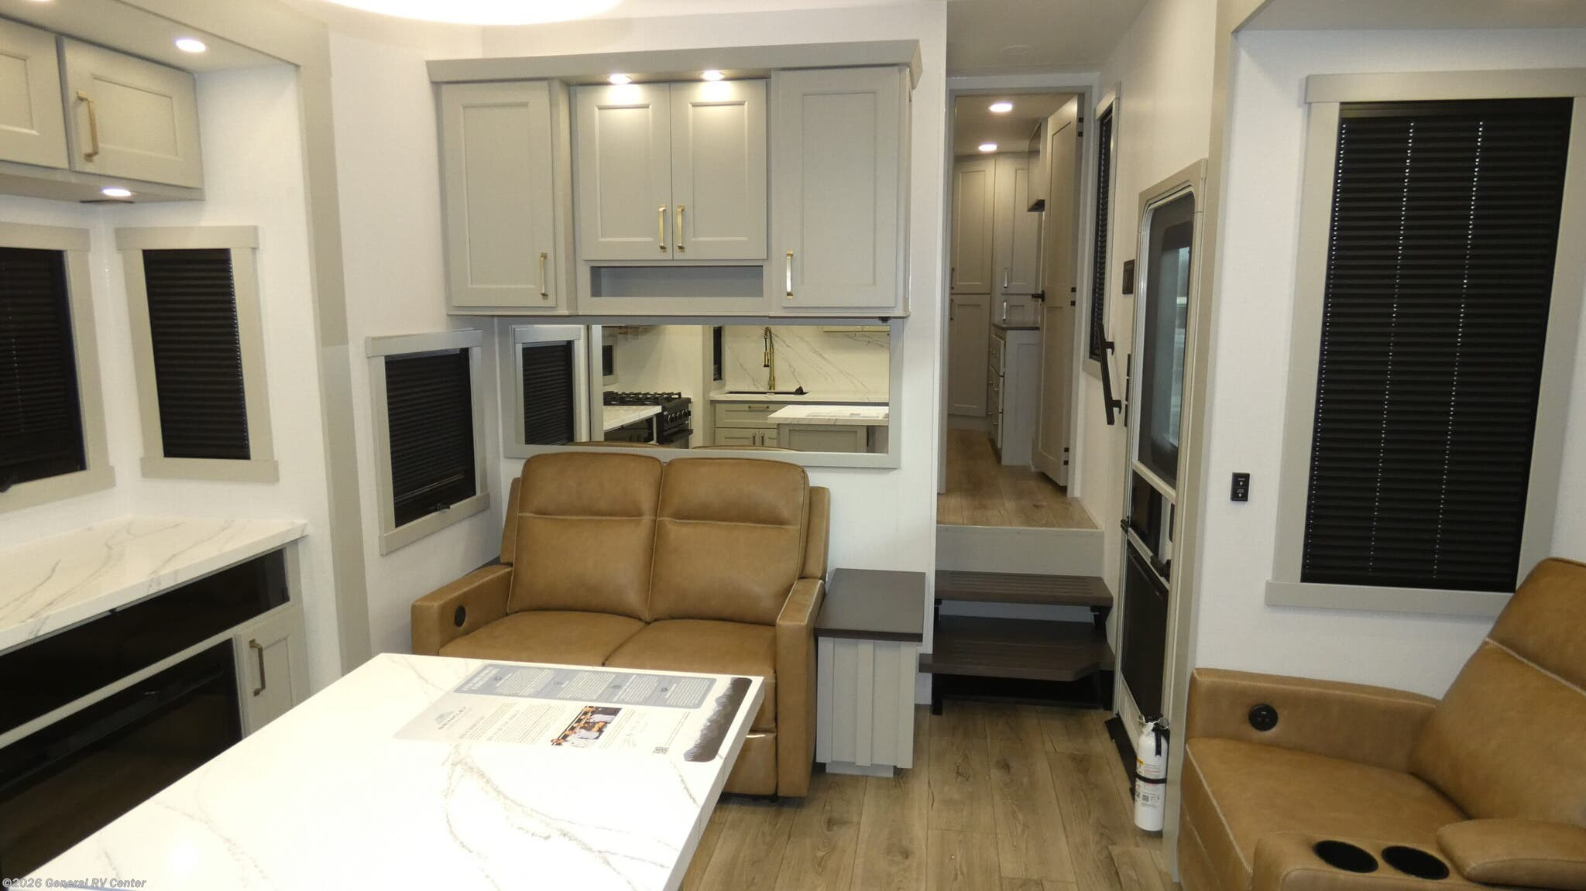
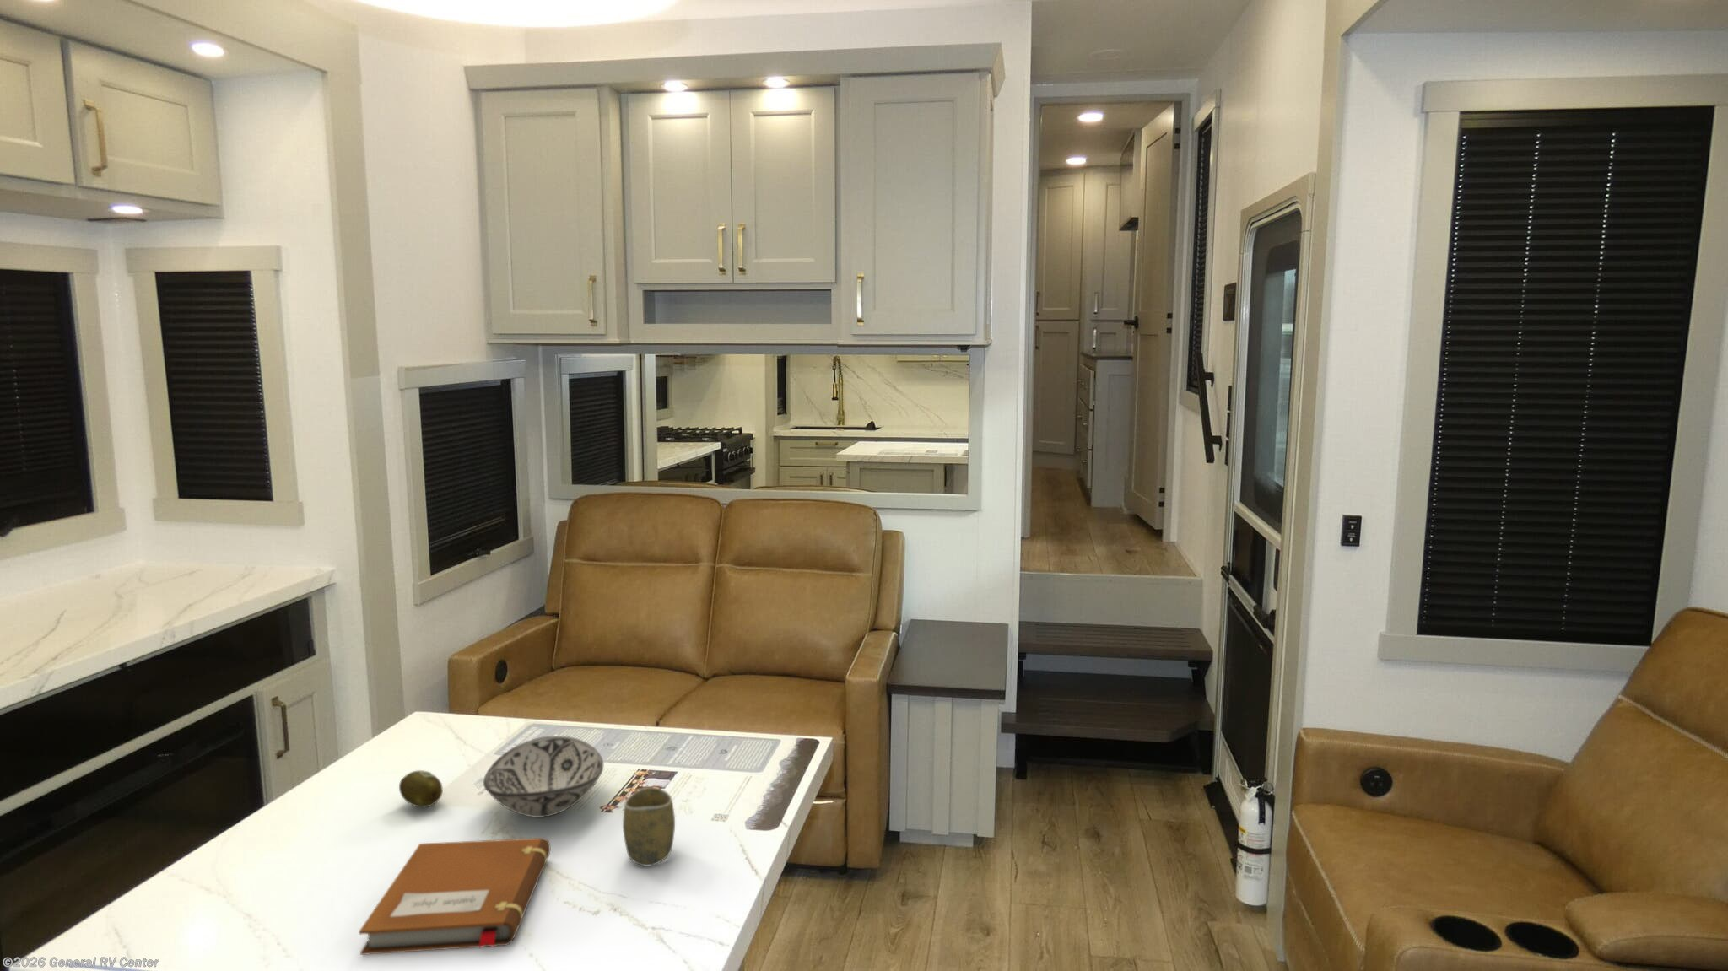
+ decorative bowl (545, 783)
+ fruit (421, 788)
+ notebook (463, 893)
+ cup (649, 826)
